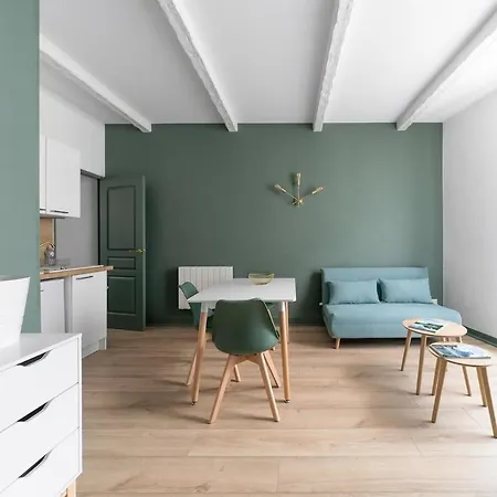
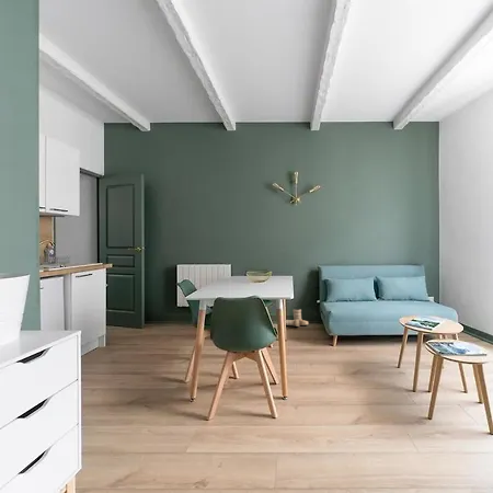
+ boots (295, 318)
